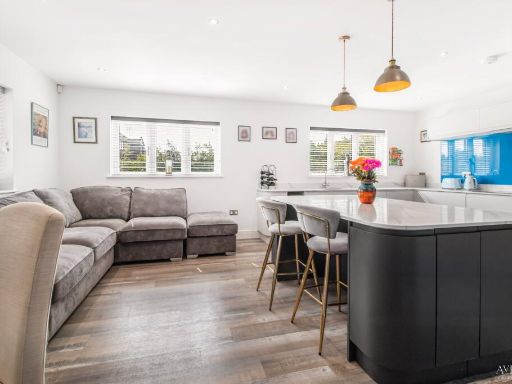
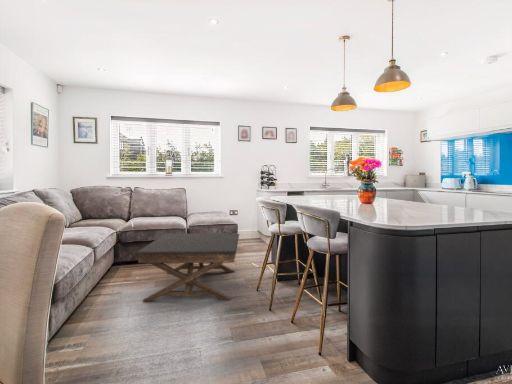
+ coffee table (195, 262)
